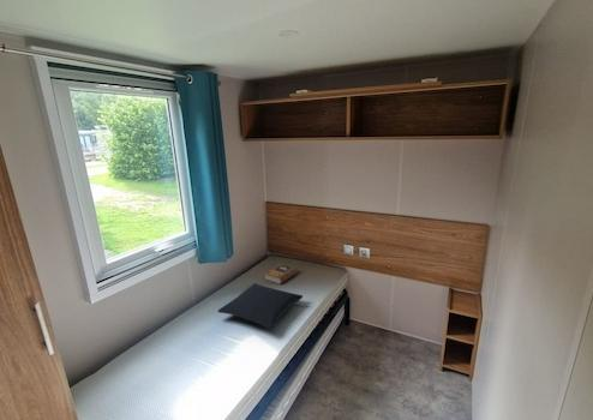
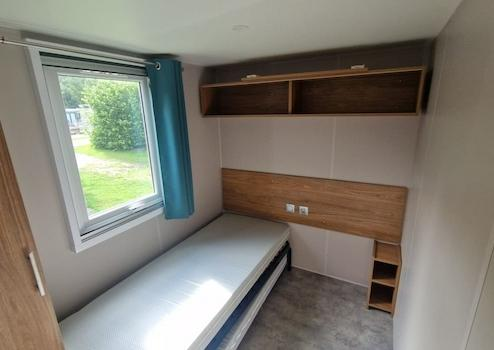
- pillow (262, 302)
- book (281, 272)
